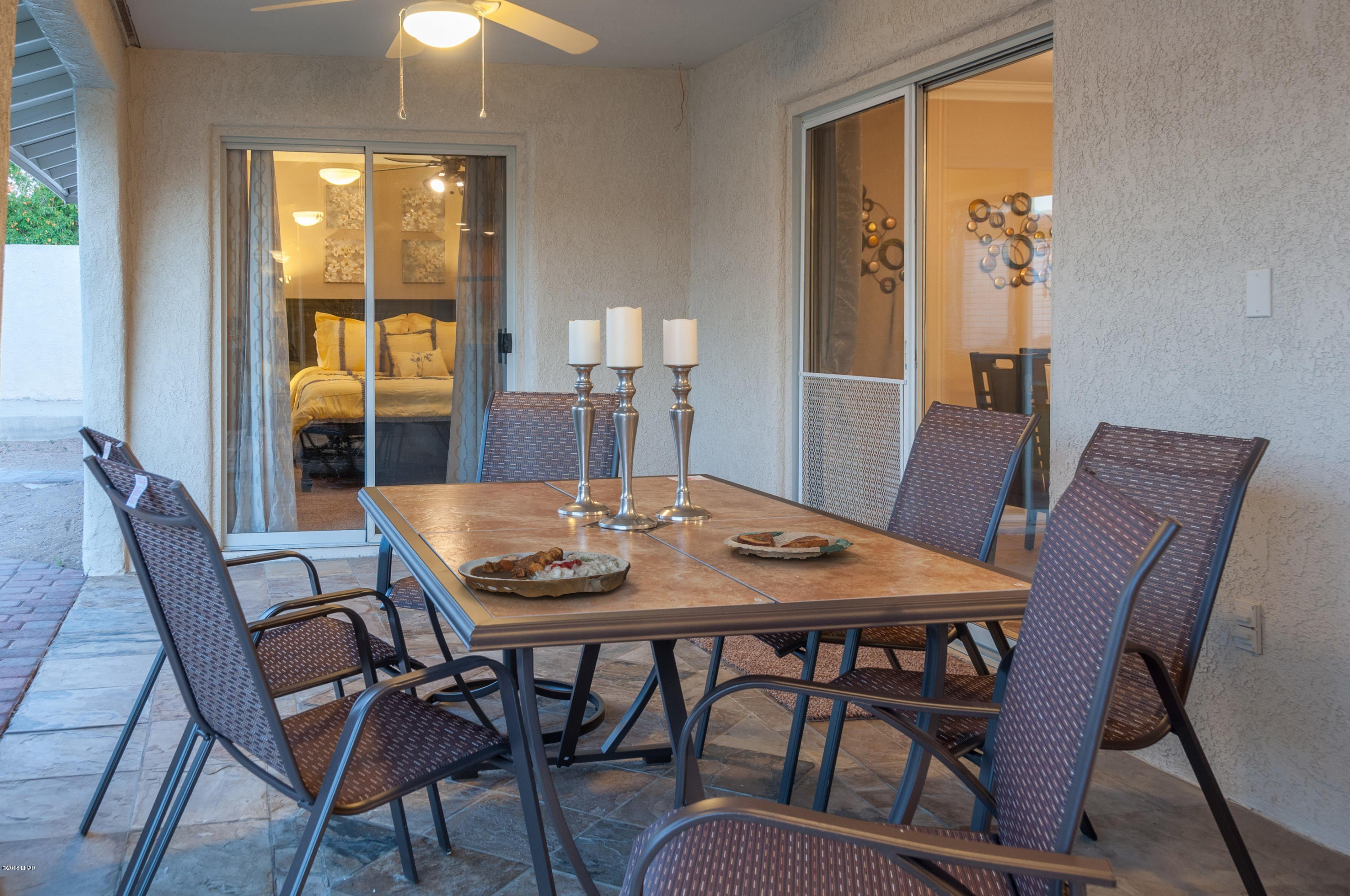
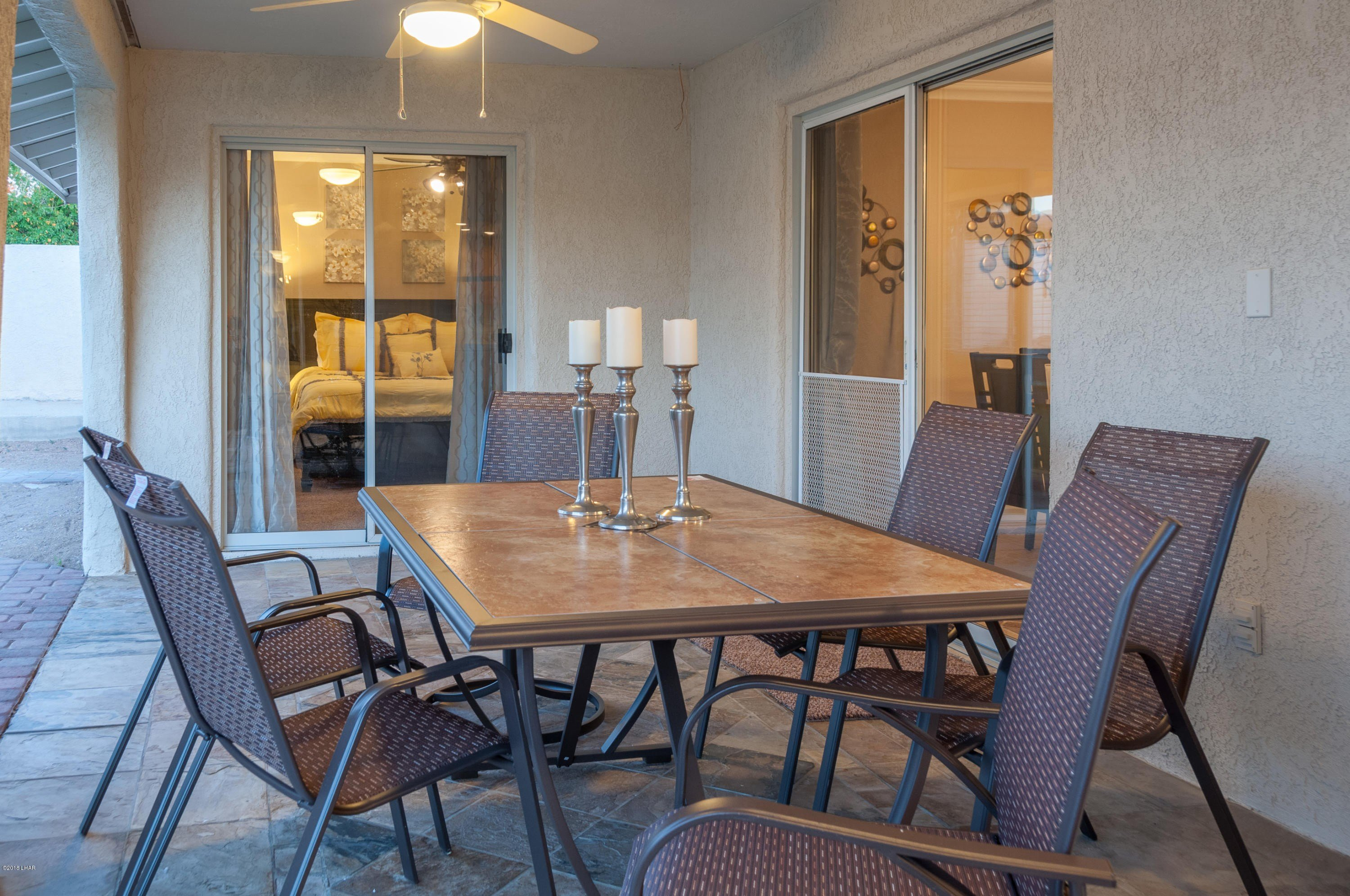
- plate (788, 543)
- plate (544, 566)
